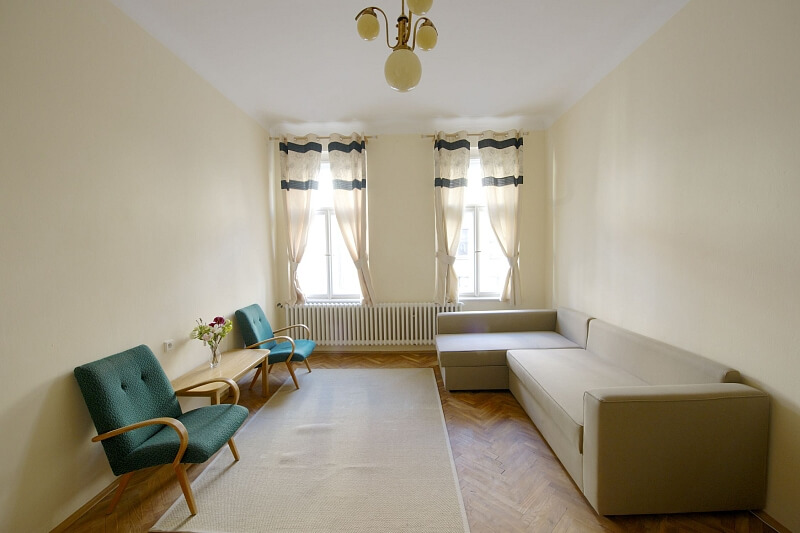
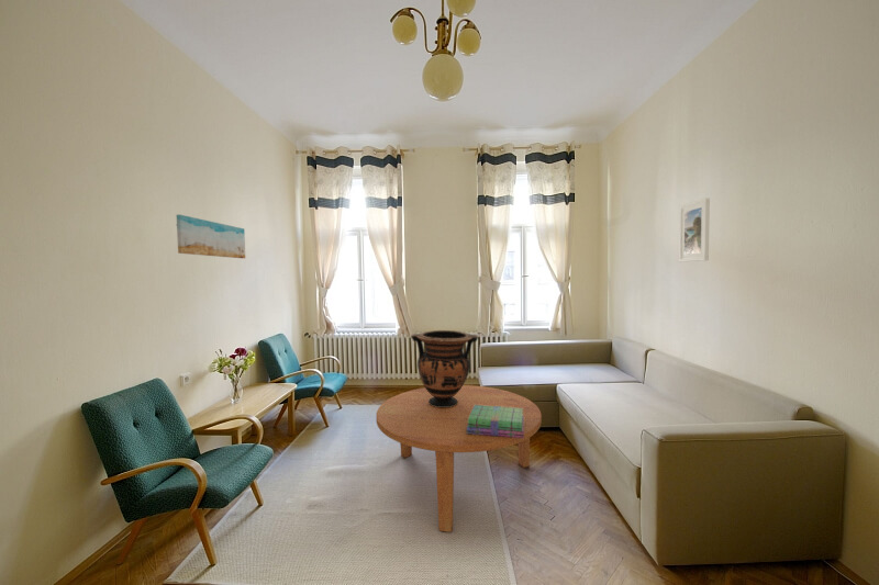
+ stack of books (496, 419)
+ vase (445, 368)
+ wall art (213, 239)
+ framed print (693, 232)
+ coffee table (458, 443)
